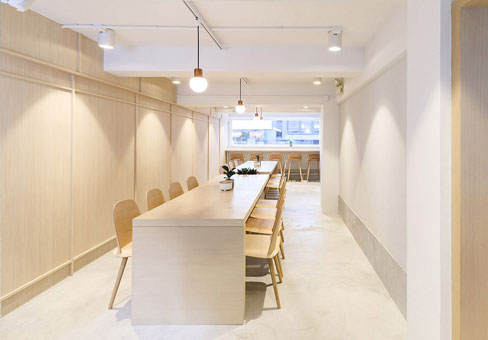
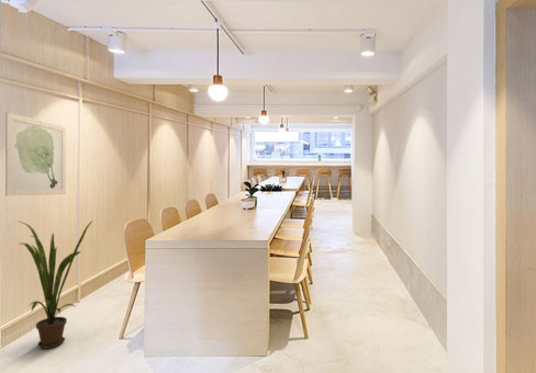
+ house plant (44, 283)
+ wall art (38, 157)
